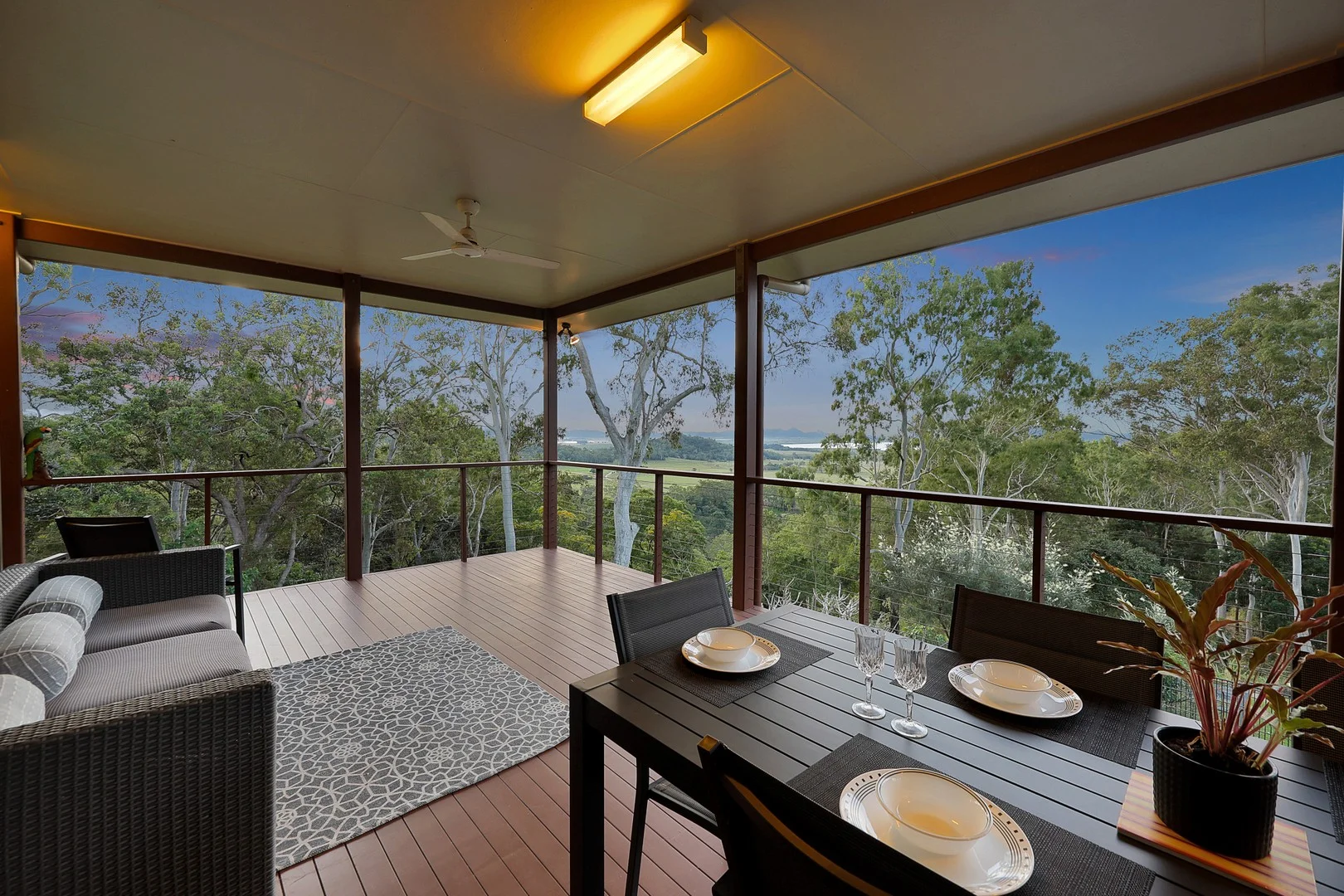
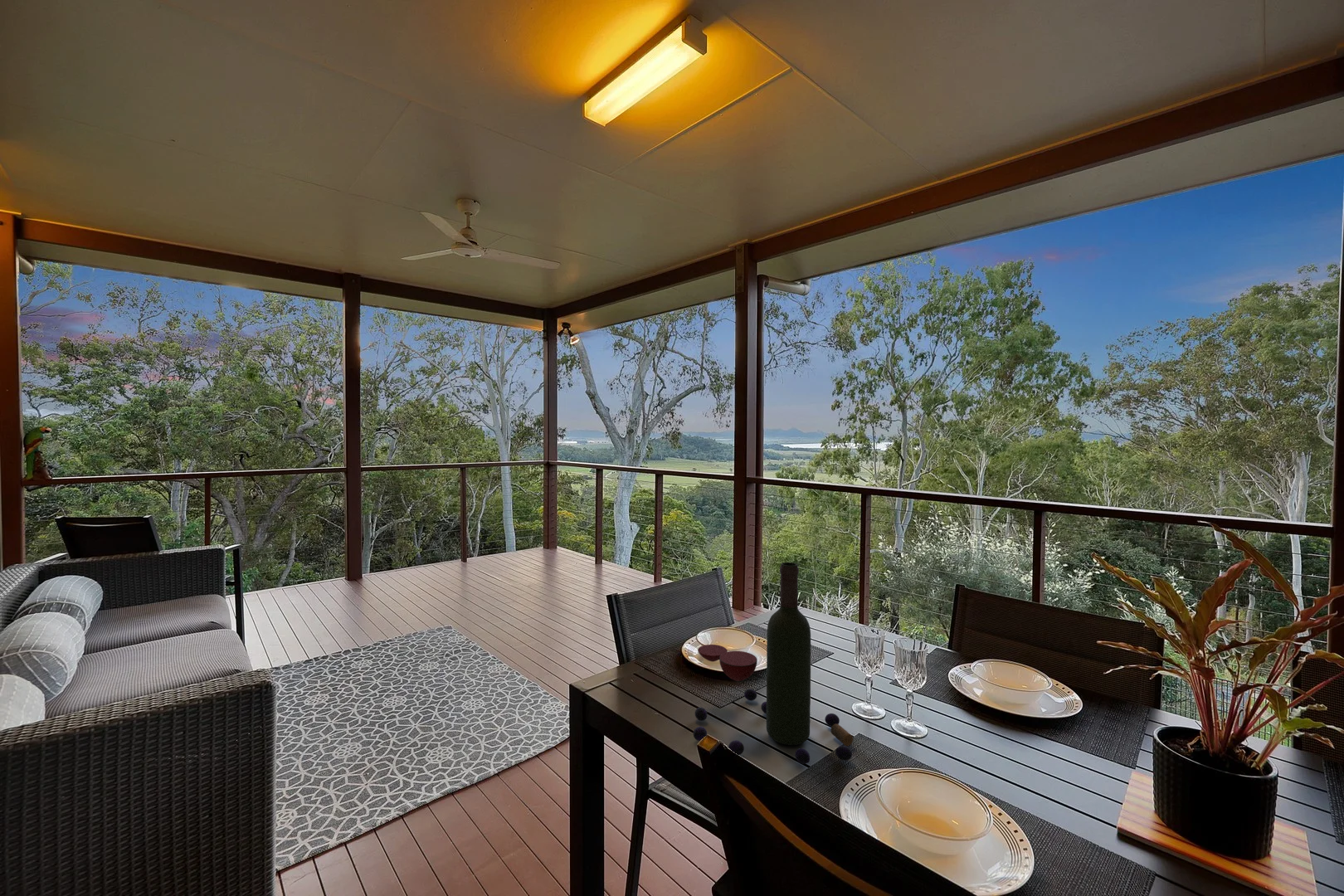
+ wine bottle (767, 645)
